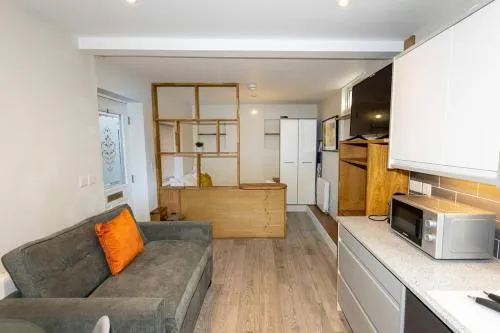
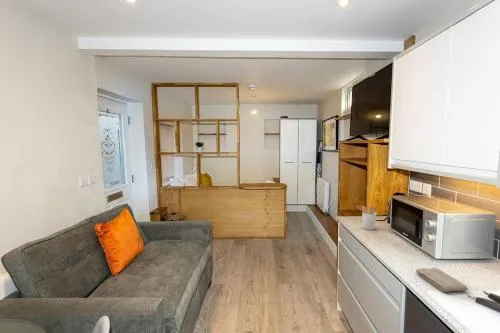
+ utensil holder (365, 216)
+ washcloth (439, 278)
